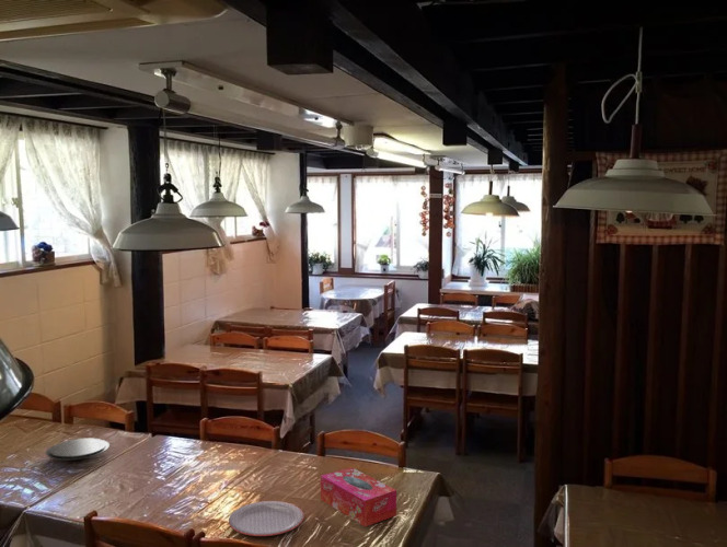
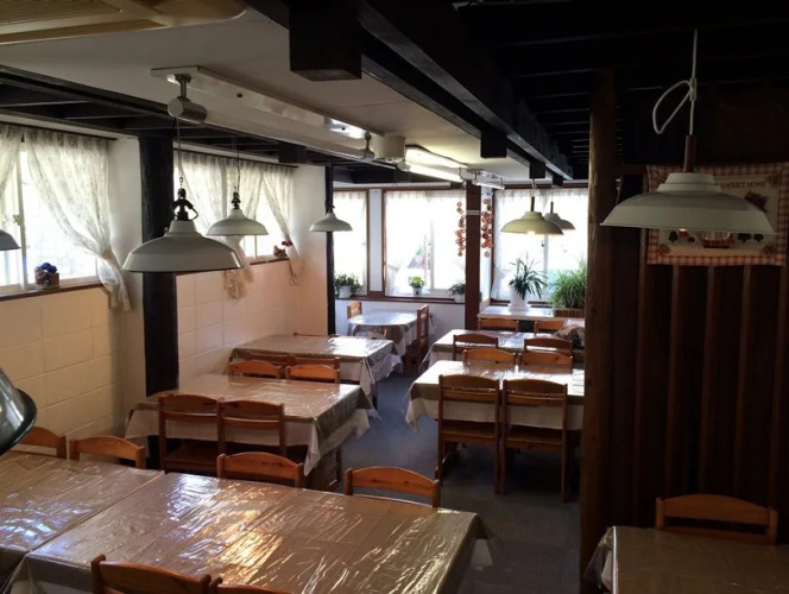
- tissue box (357, 494)
- plate (78, 452)
- plate (266, 520)
